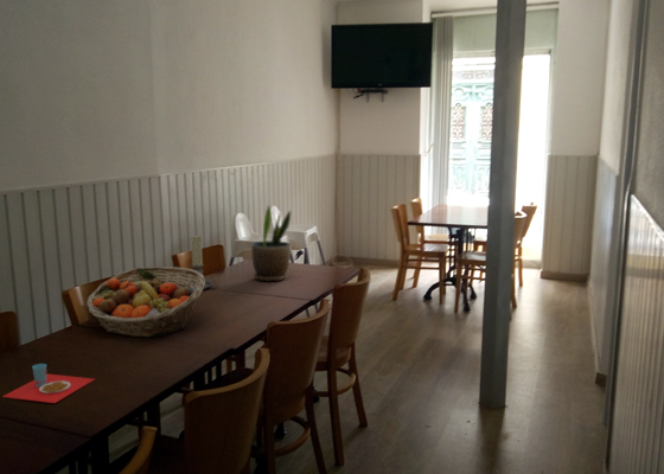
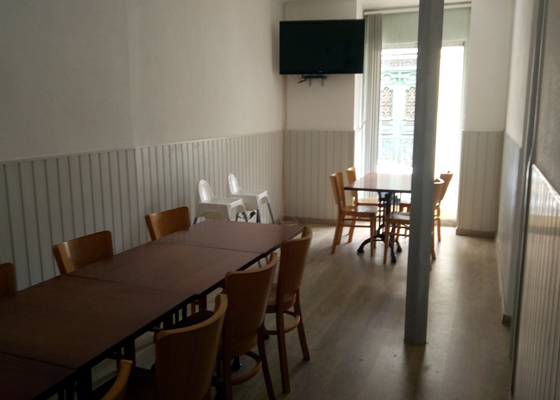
- candle holder (199, 262)
- potted plant (270, 242)
- fruit basket (147, 300)
- placemat (49, 378)
